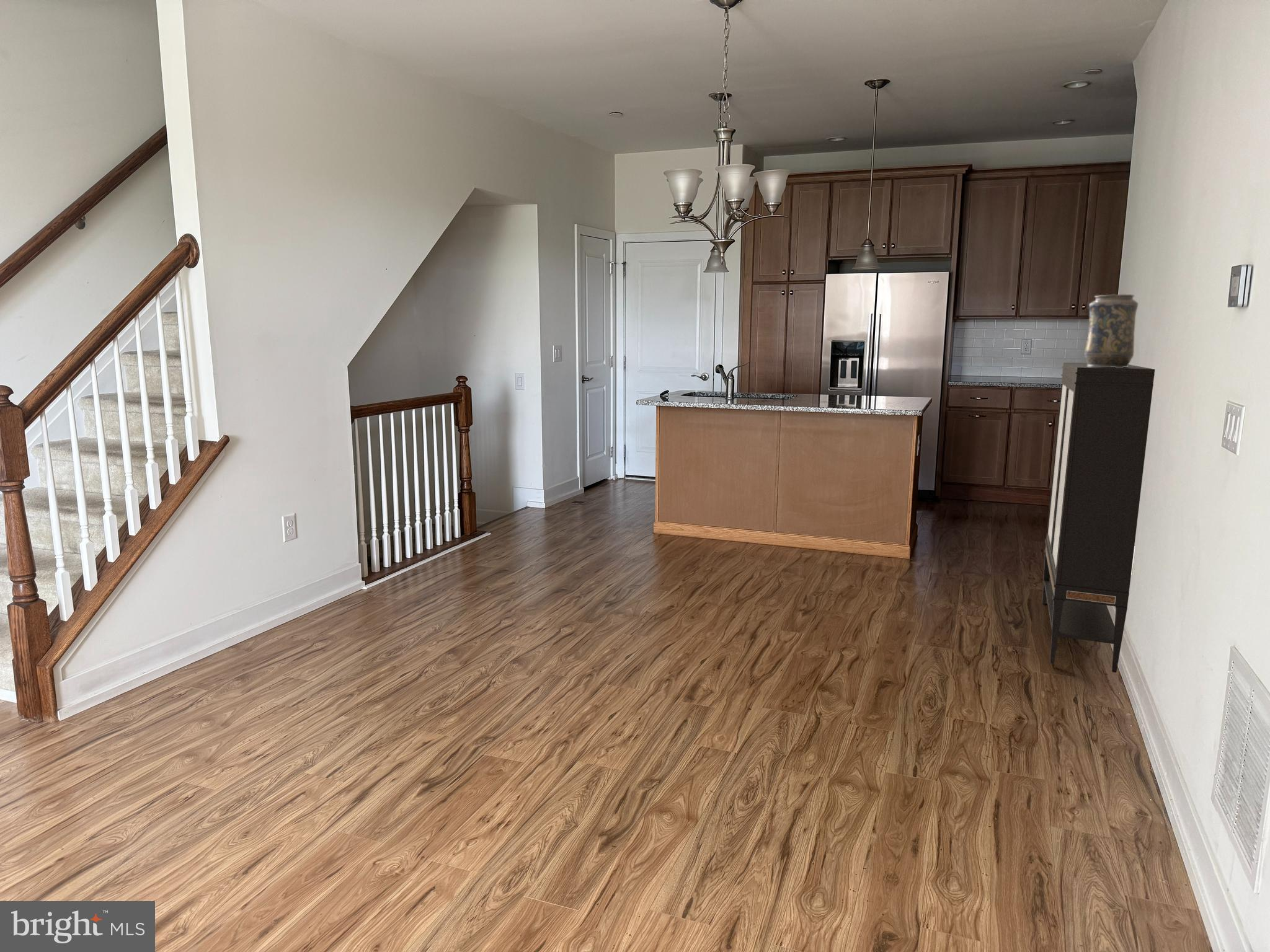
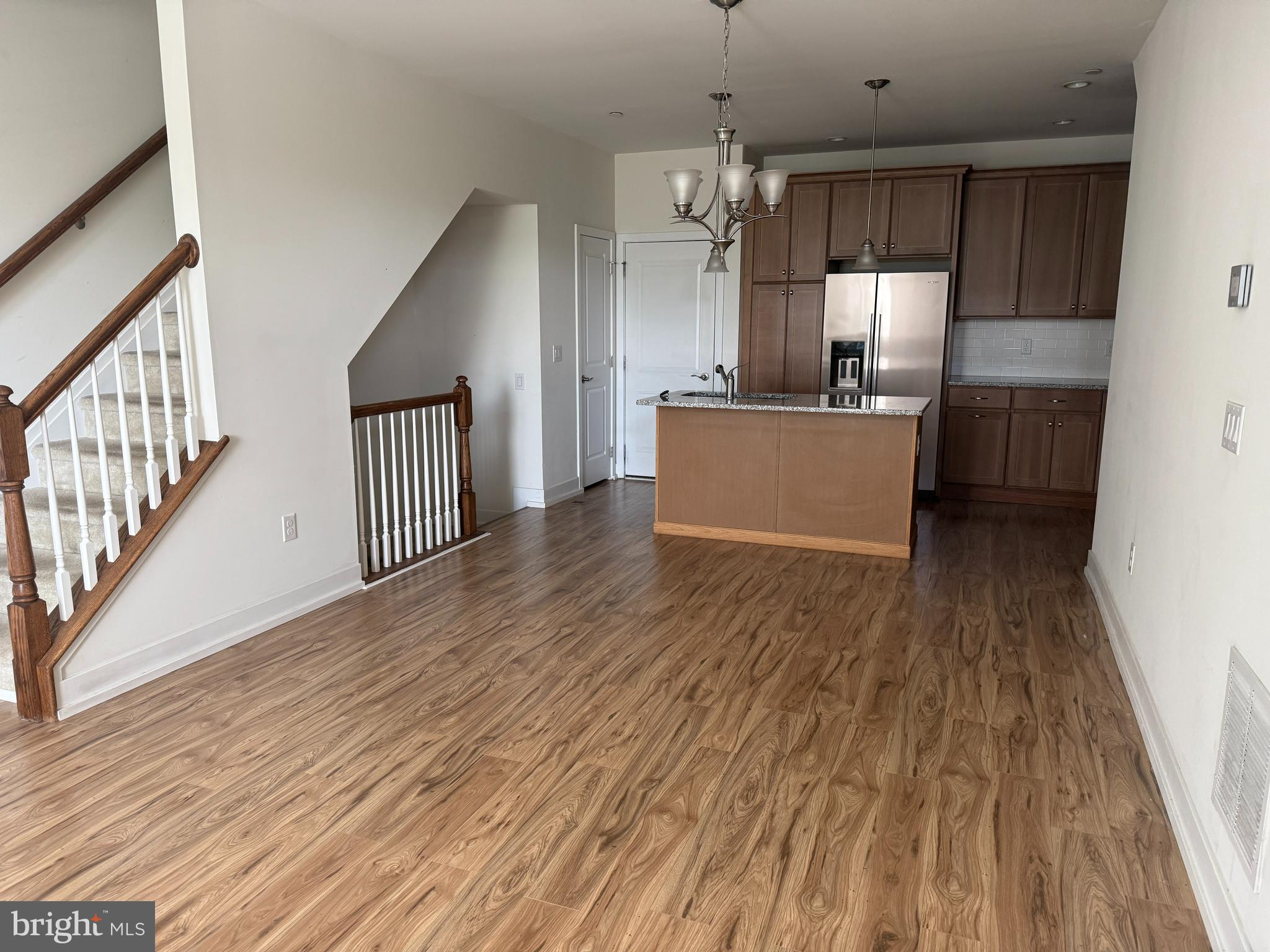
- decorative vase (1111, 330)
- storage cabinet (1088, 503)
